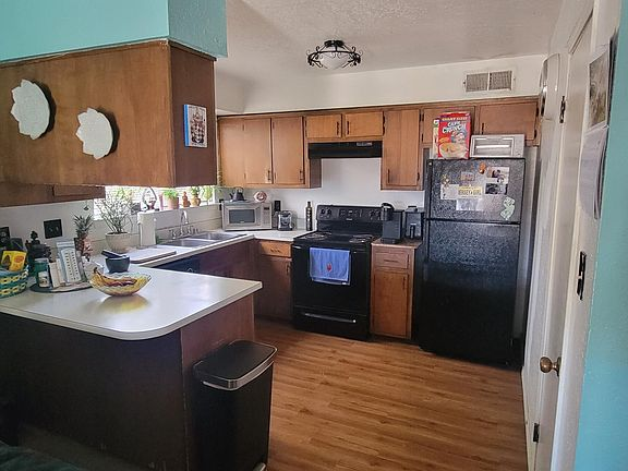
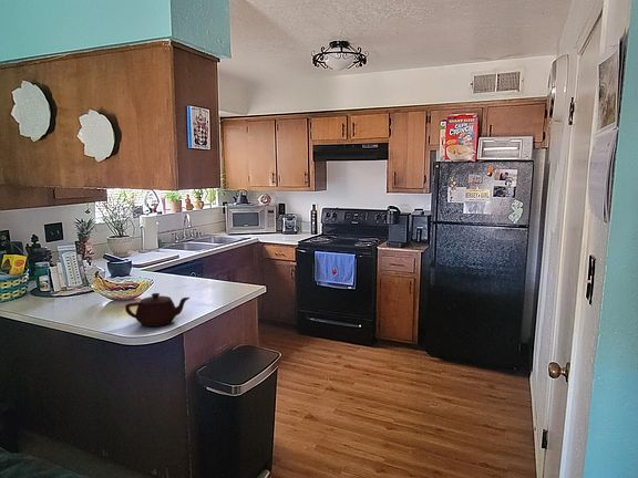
+ teapot (157, 308)
